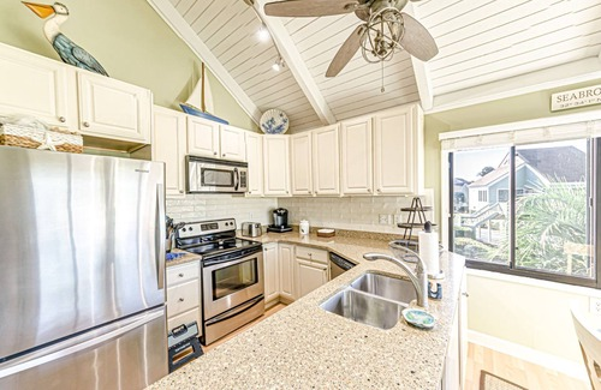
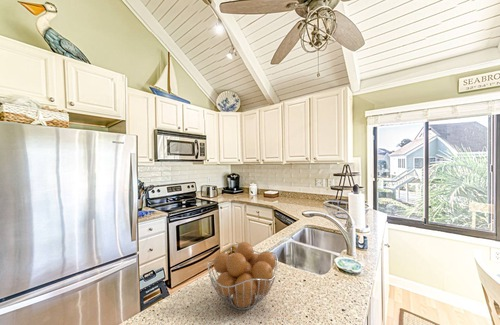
+ fruit basket (243, 274)
